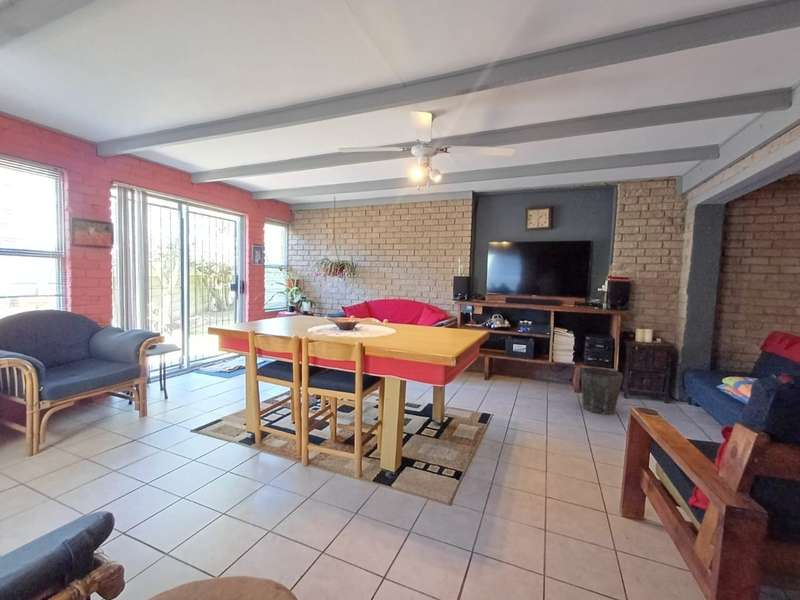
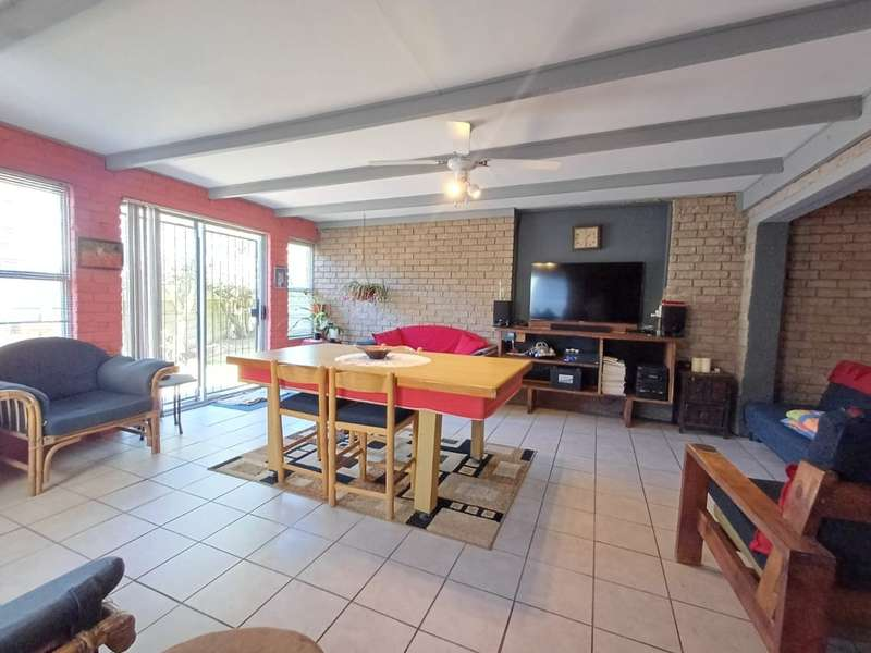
- waste bin (599, 390)
